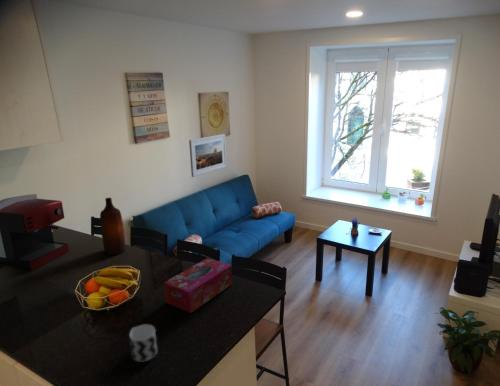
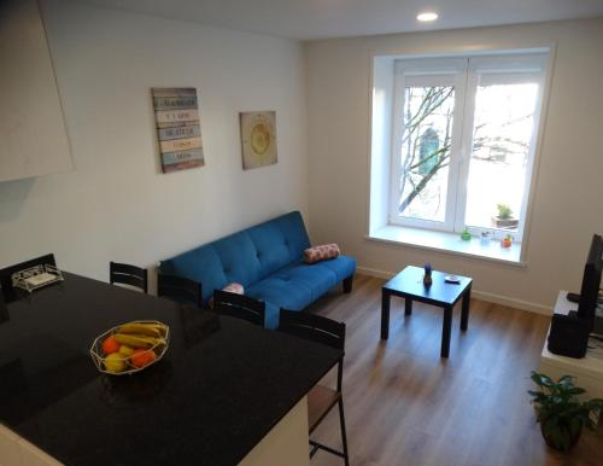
- tissue box (199, 283)
- cup (141, 341)
- bottle (111, 225)
- coffee maker (33, 228)
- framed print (209, 154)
